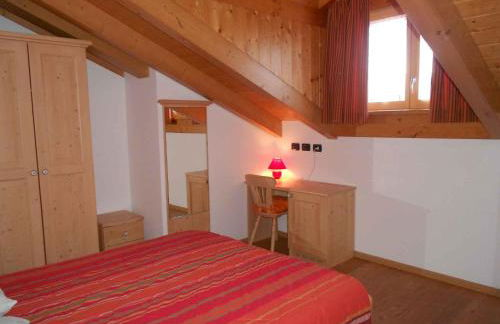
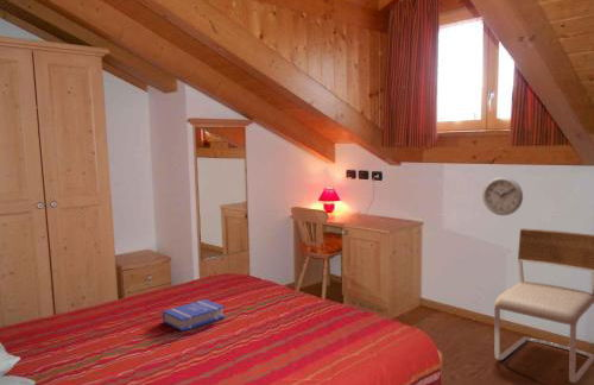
+ chair (546, 298)
+ book (194, 314)
+ wall clock (501, 196)
